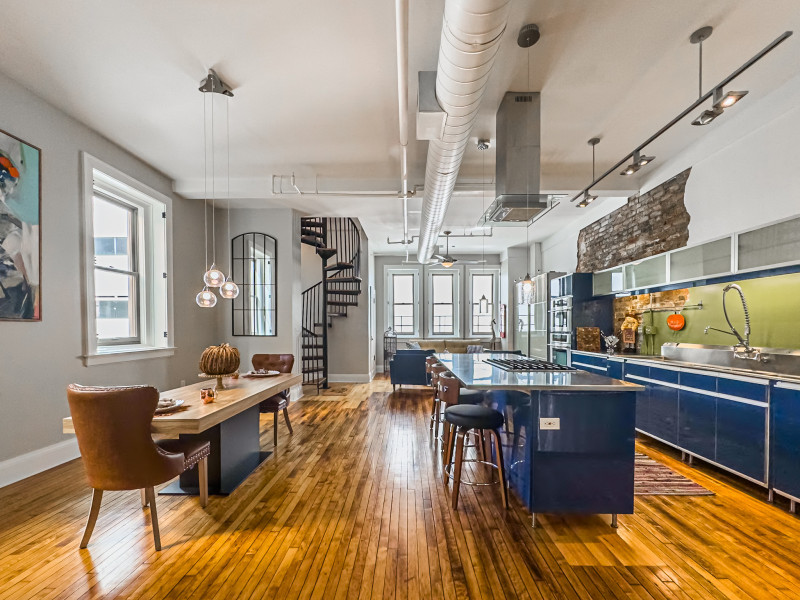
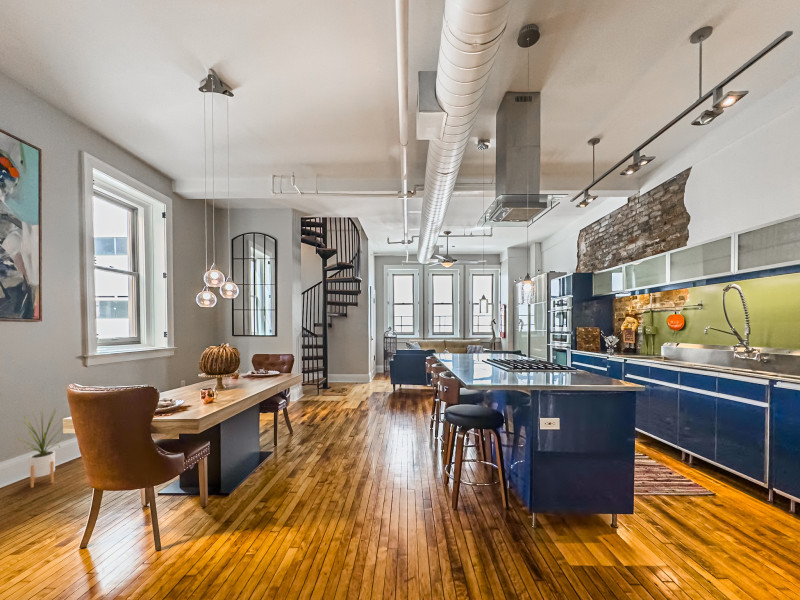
+ house plant (42, 445)
